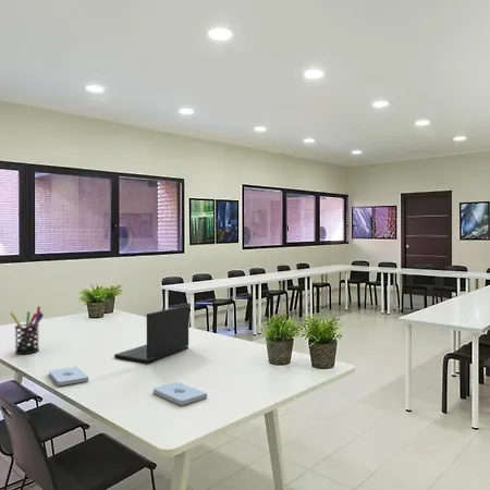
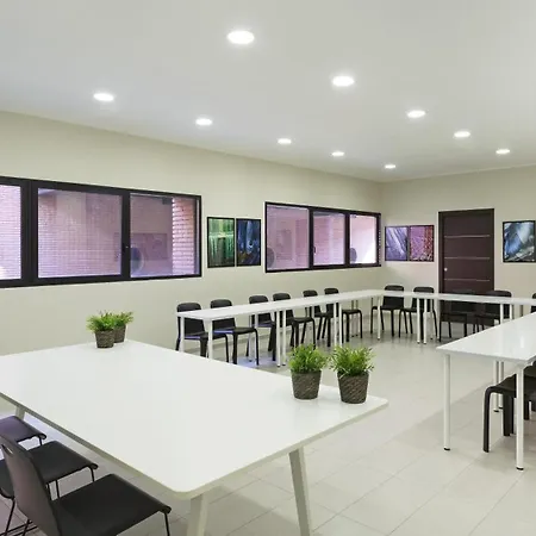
- notepad (179, 392)
- pen holder (28, 328)
- notepad (68, 375)
- laptop (152, 330)
